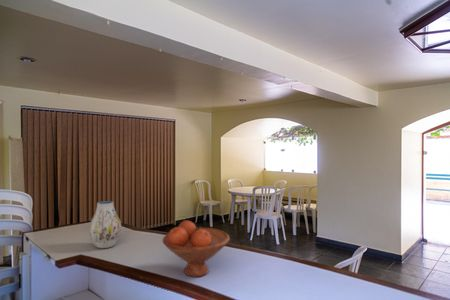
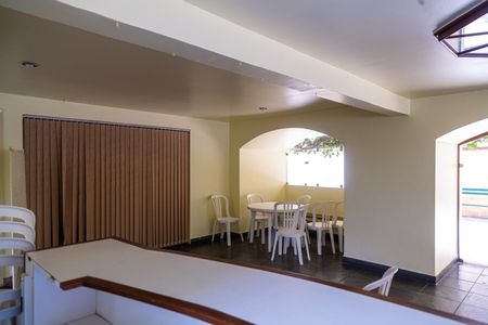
- vase (105, 224)
- fruit bowl (196, 247)
